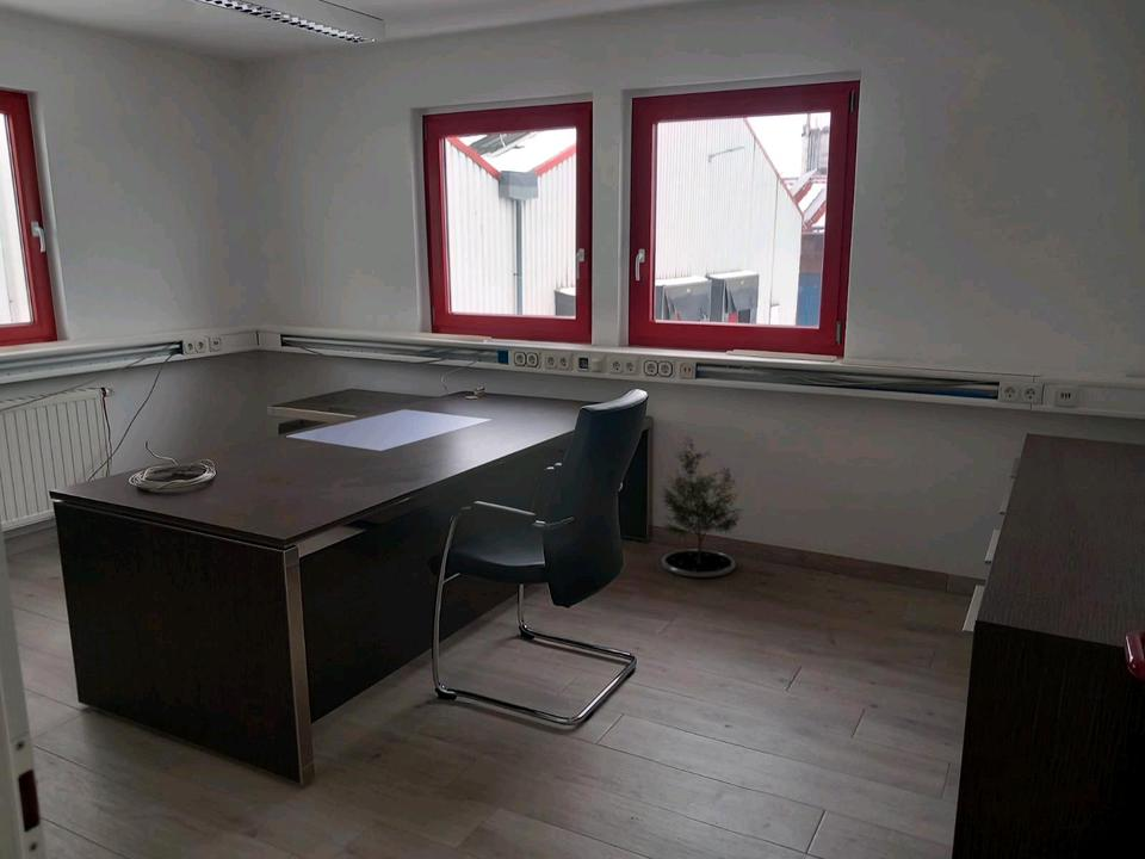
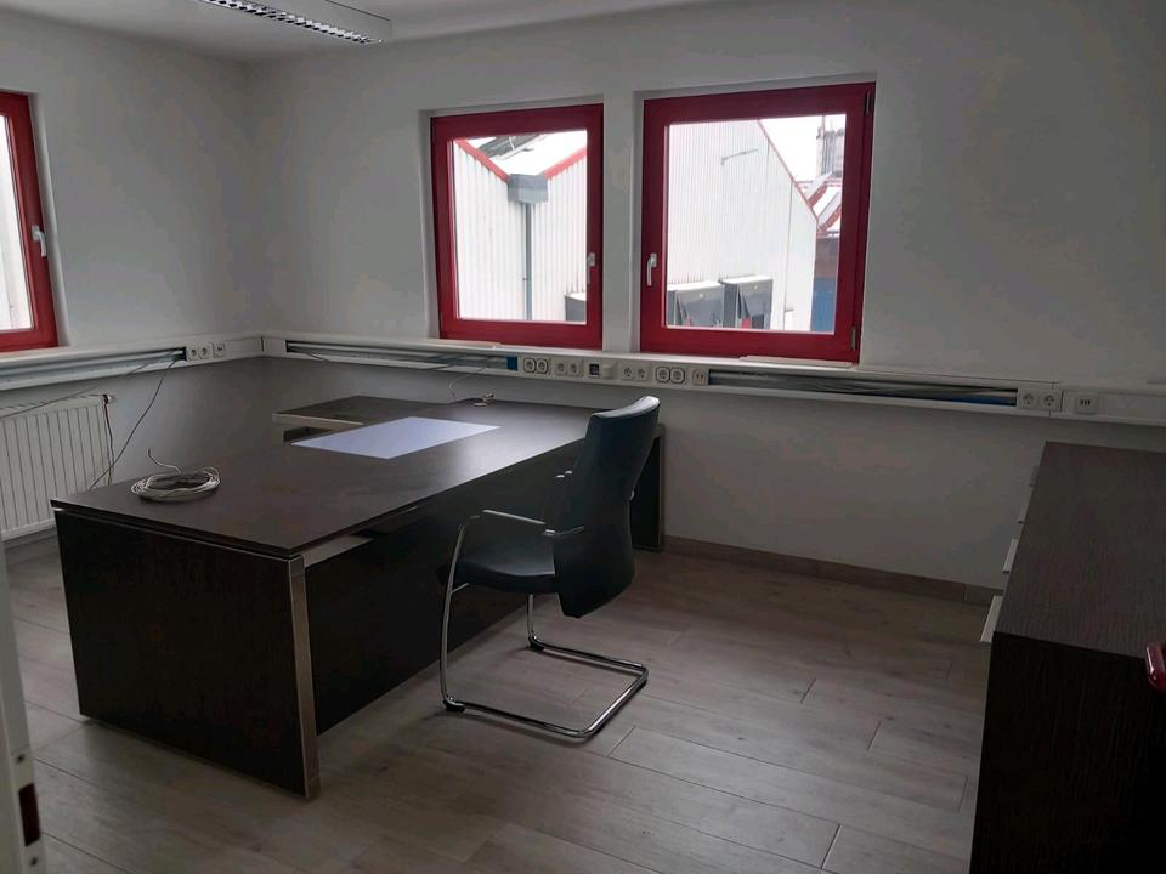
- potted tree (699, 501)
